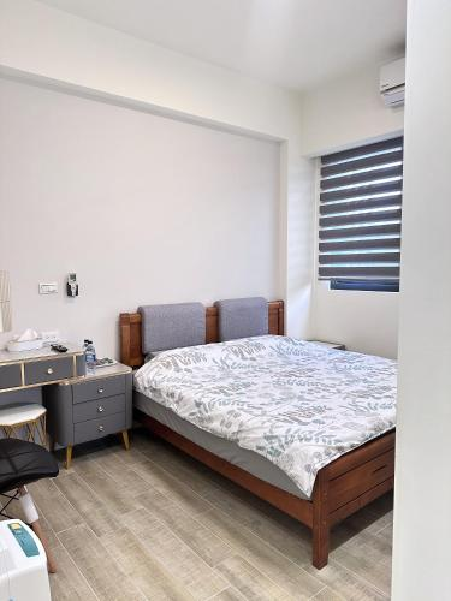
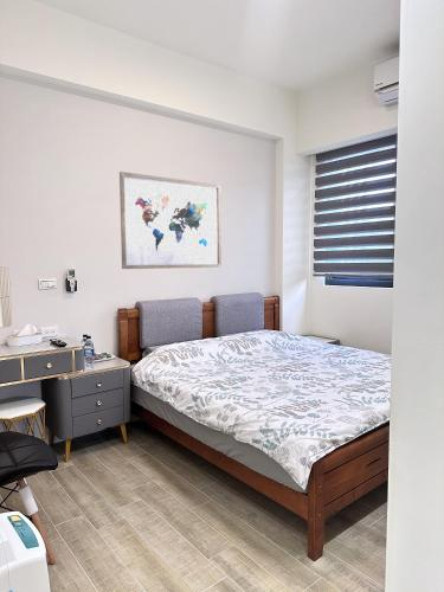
+ wall art (174, 224)
